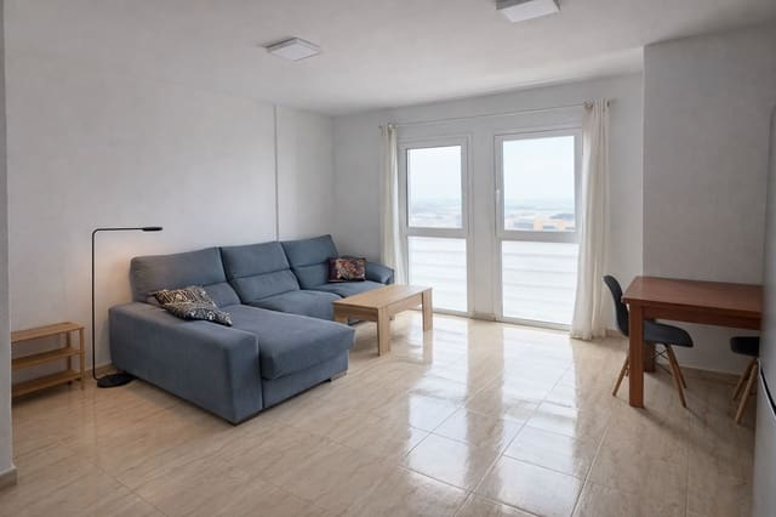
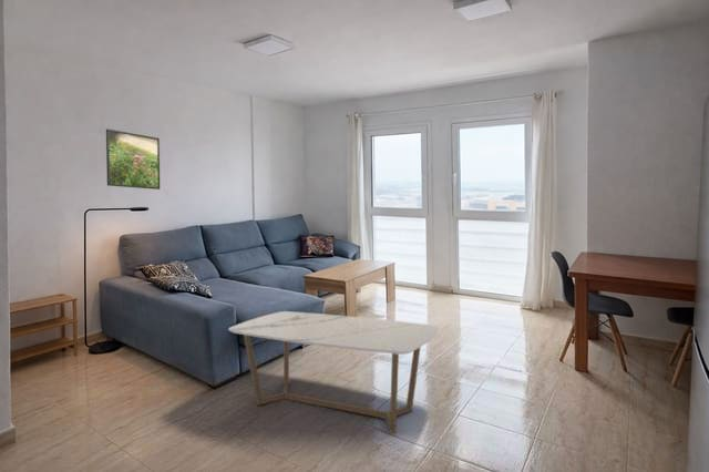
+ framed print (134, 161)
+ coffee table (333, 347)
